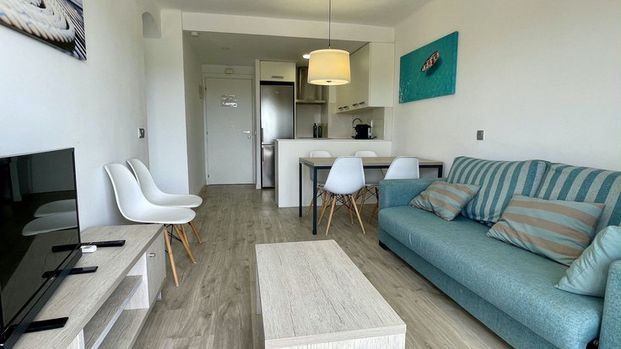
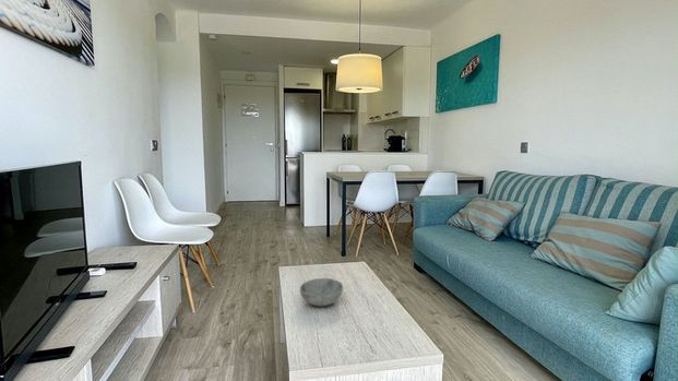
+ bowl (321, 294)
